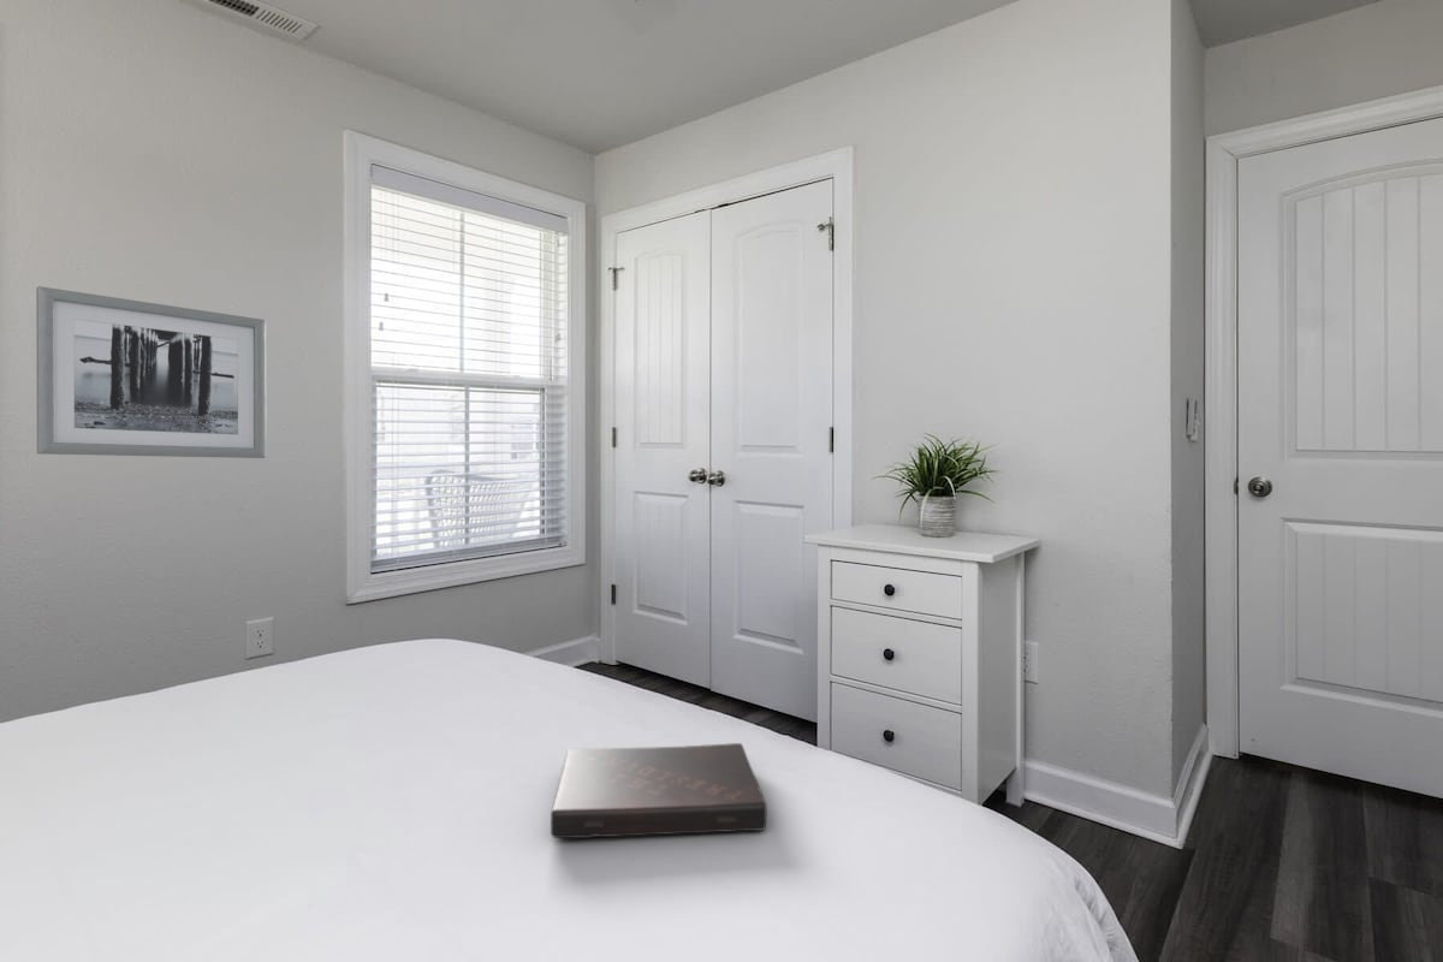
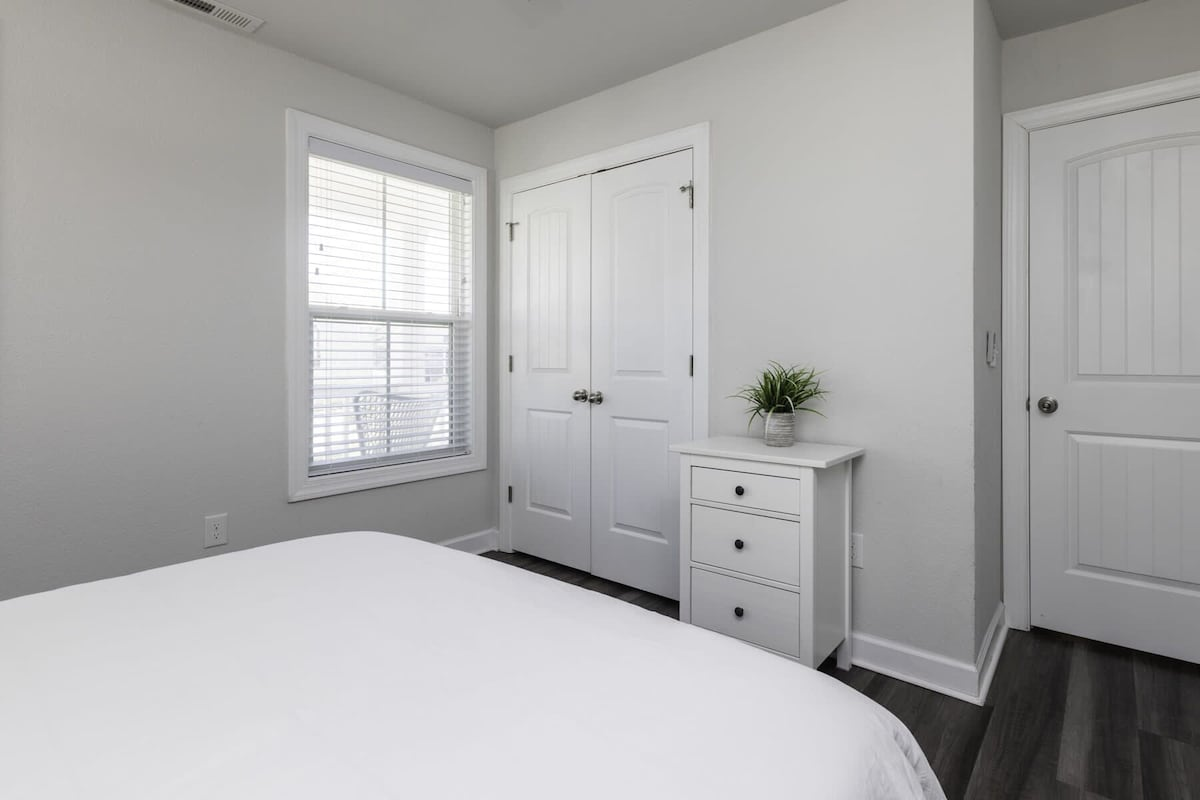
- wall art (161, 380)
- book (658, 785)
